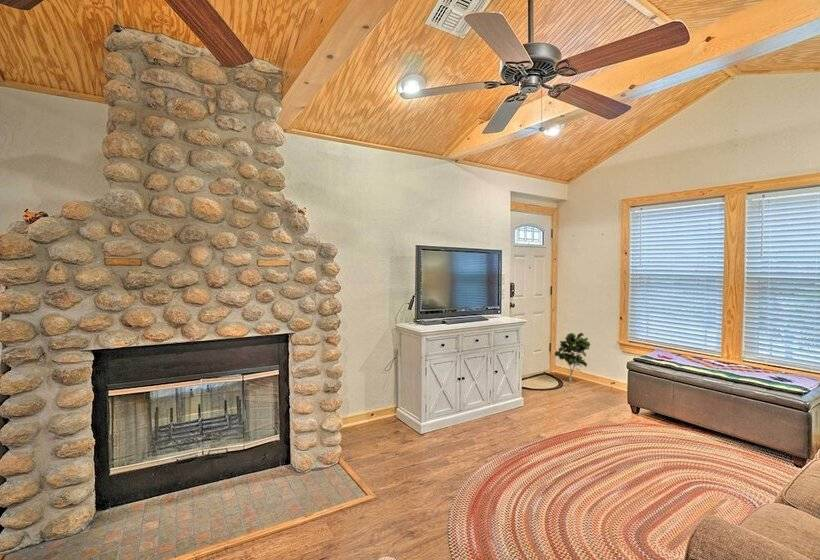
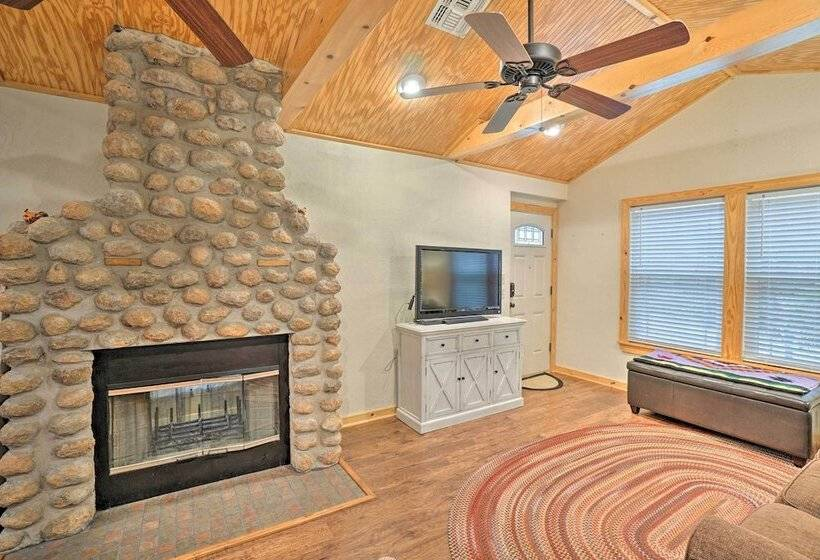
- indoor plant (571, 356)
